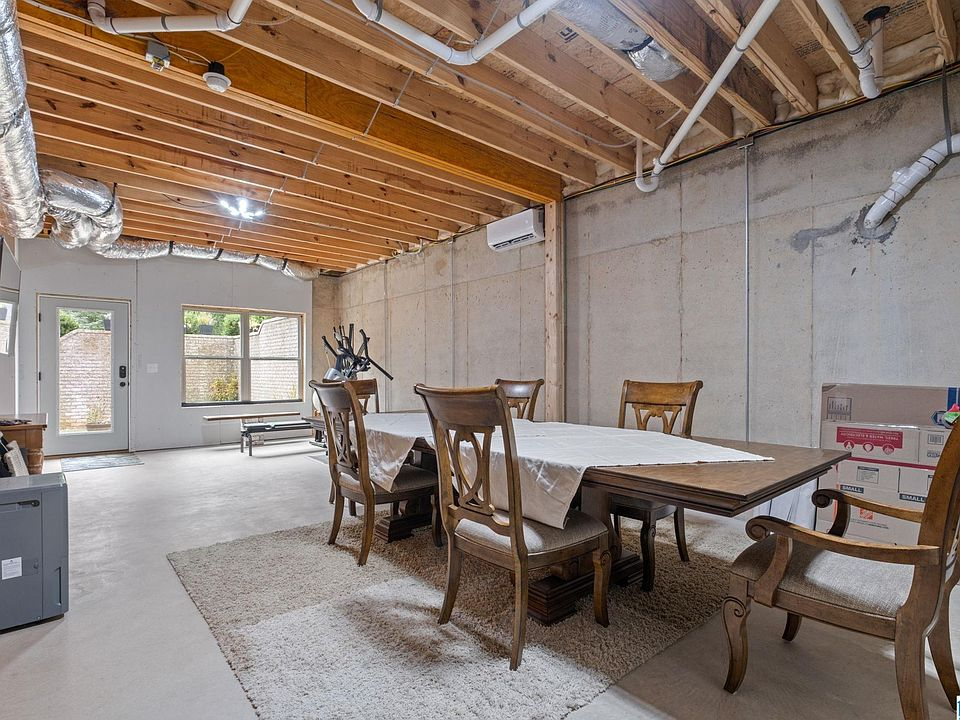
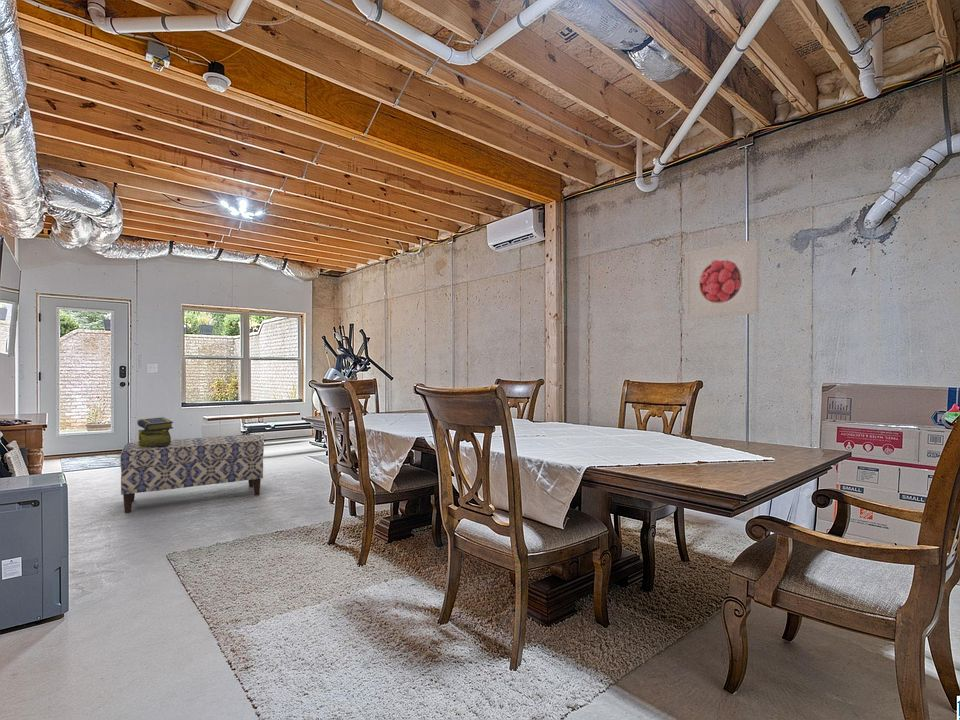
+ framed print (719, 281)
+ bench (195, 469)
+ stack of books (155, 431)
